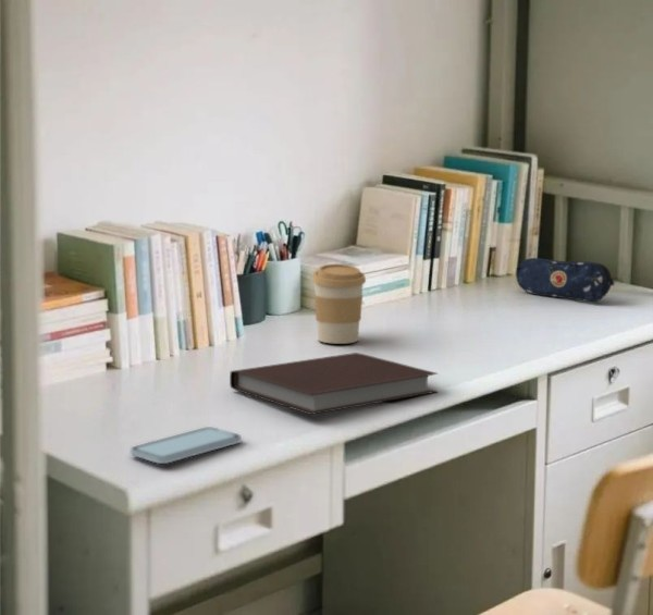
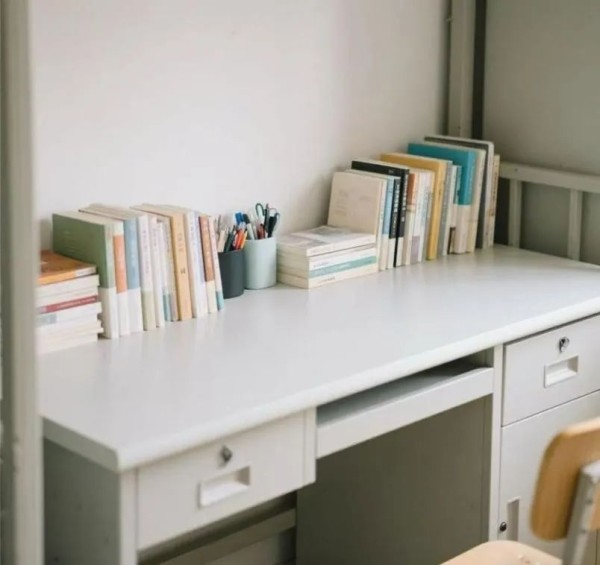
- notebook (333, 380)
- pencil case (563, 279)
- coffee cup (338, 303)
- smartphone (186, 444)
